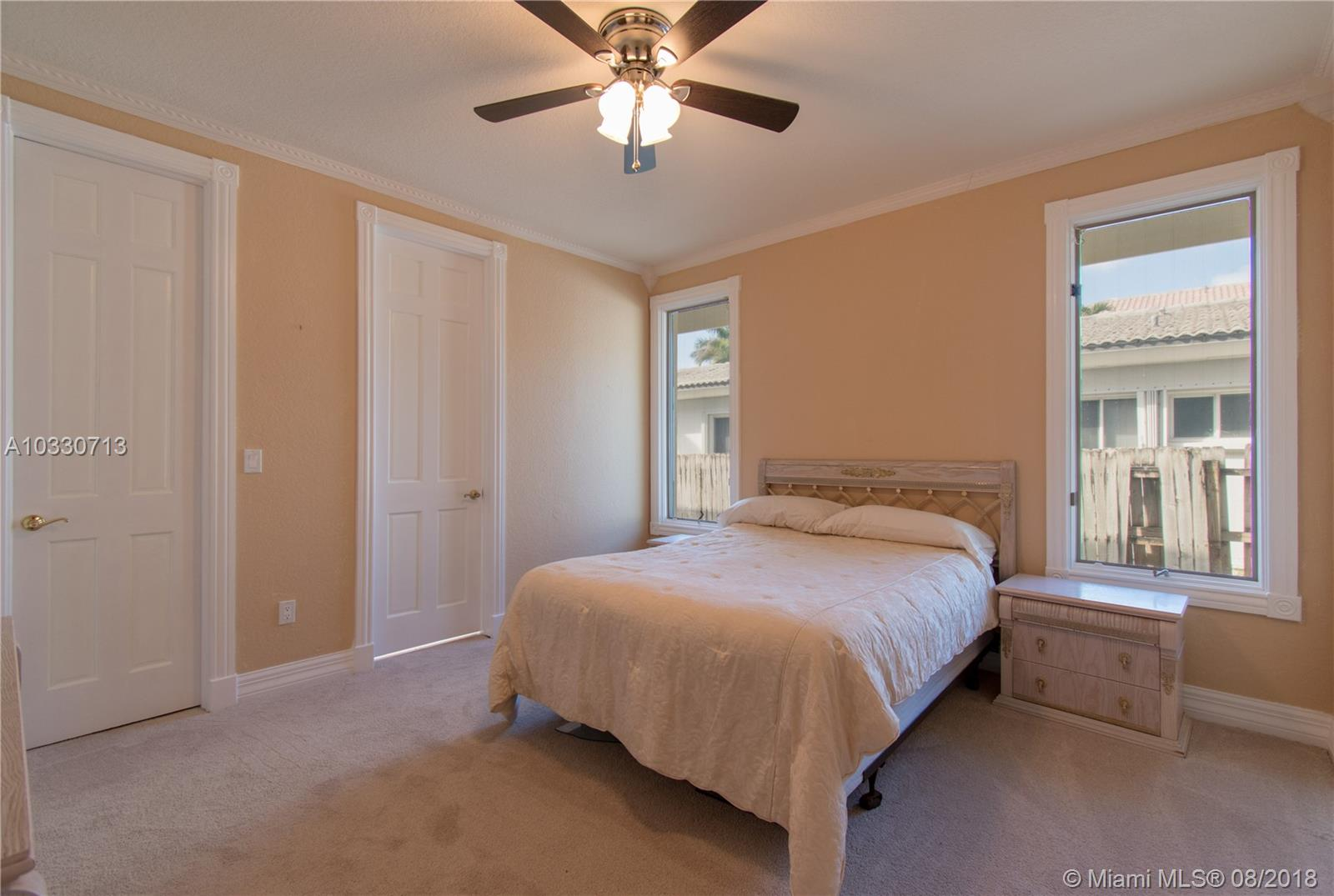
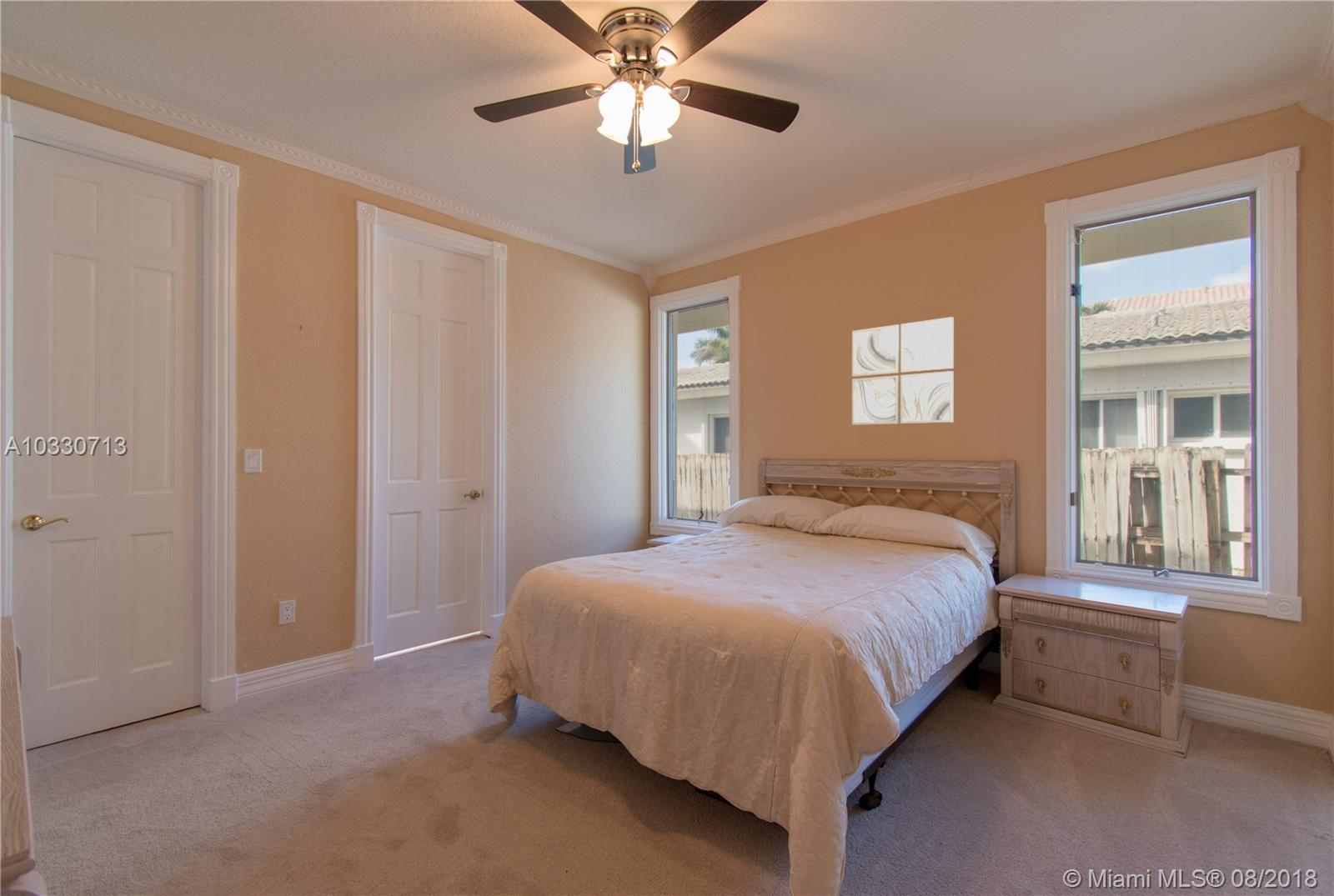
+ wall art (899, 373)
